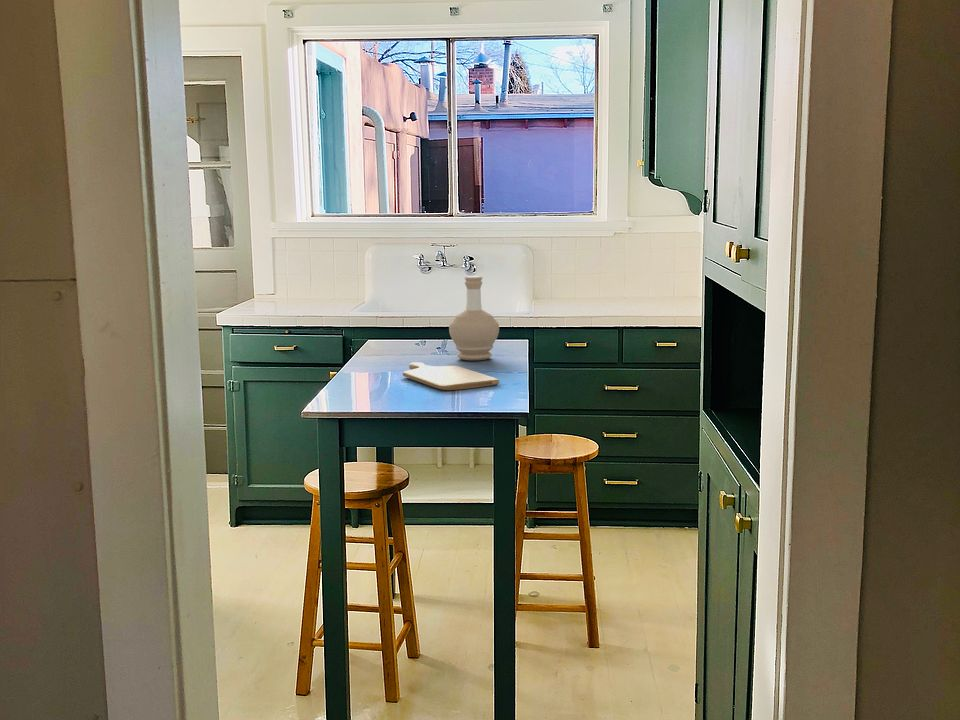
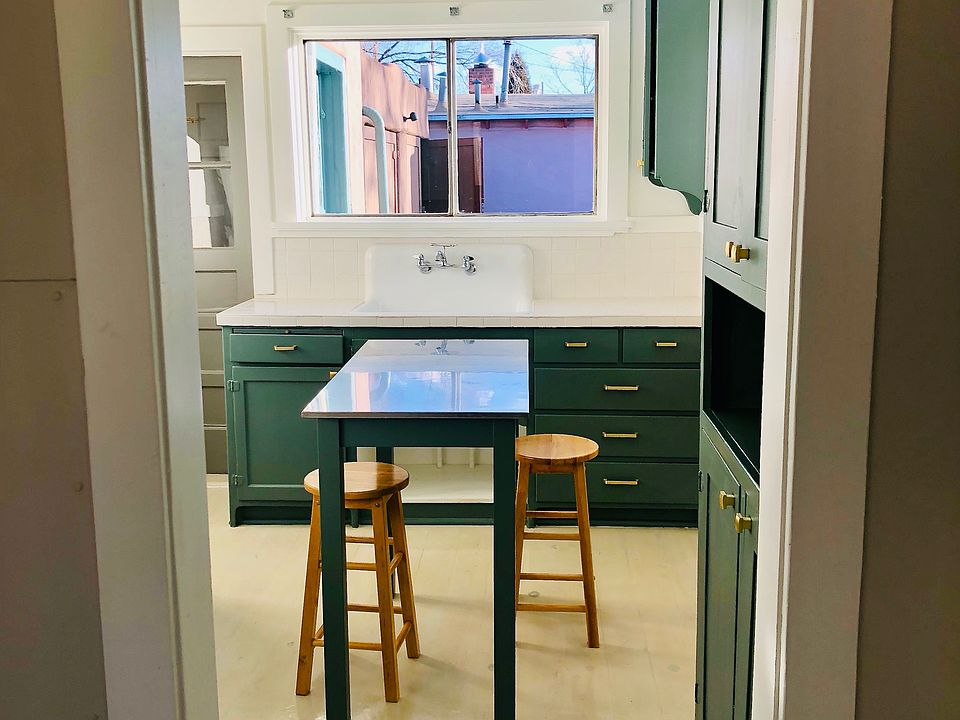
- bottle (473, 317)
- chopping board (441, 374)
